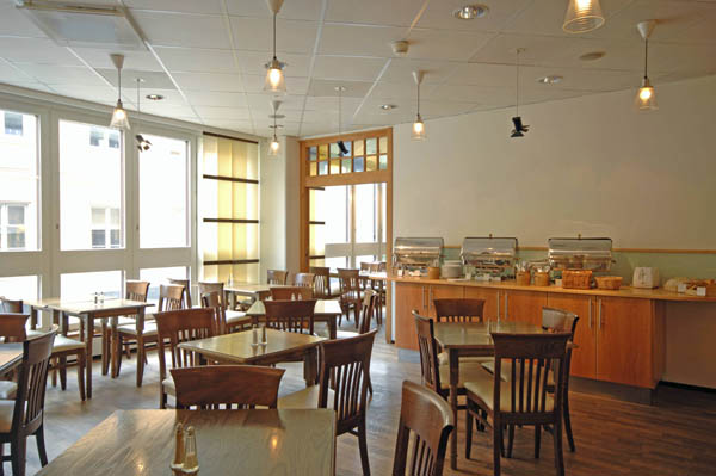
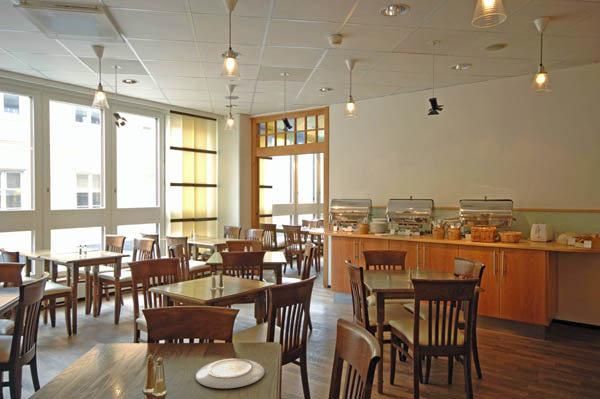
+ plate (230, 370)
